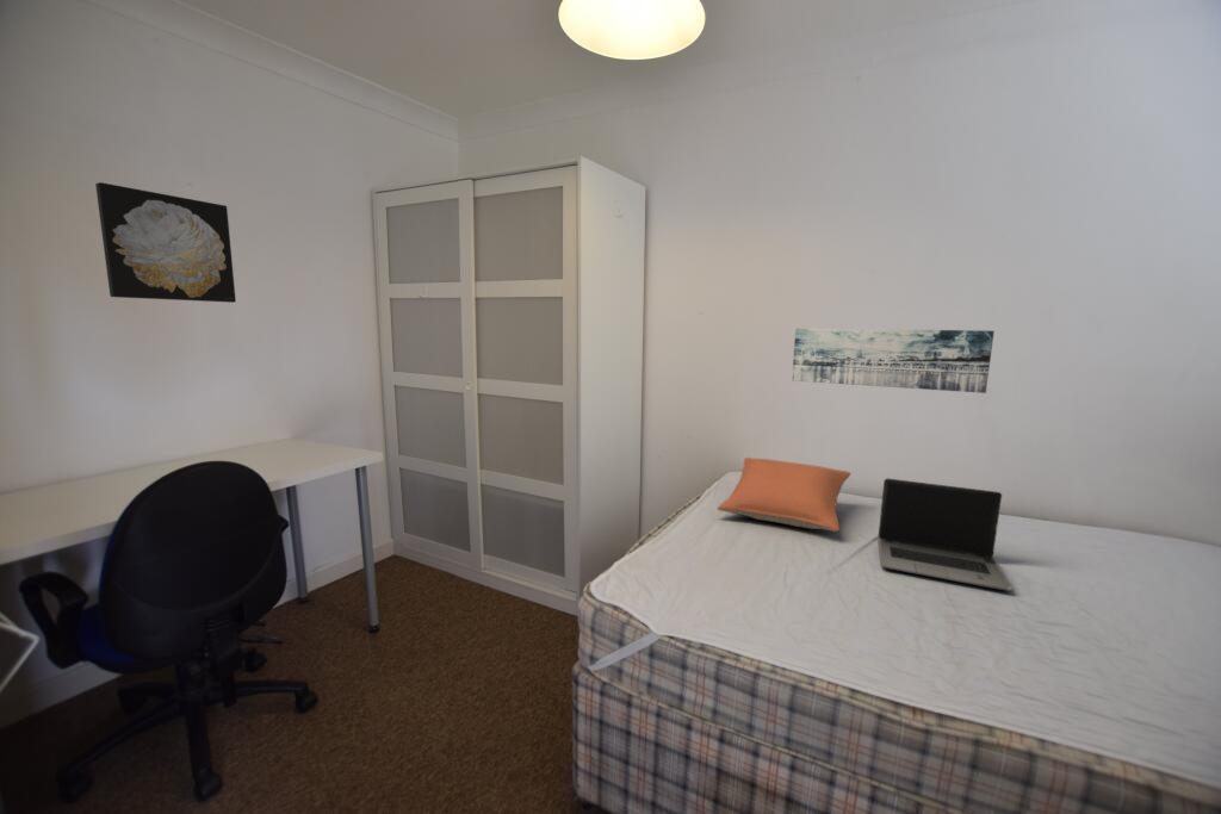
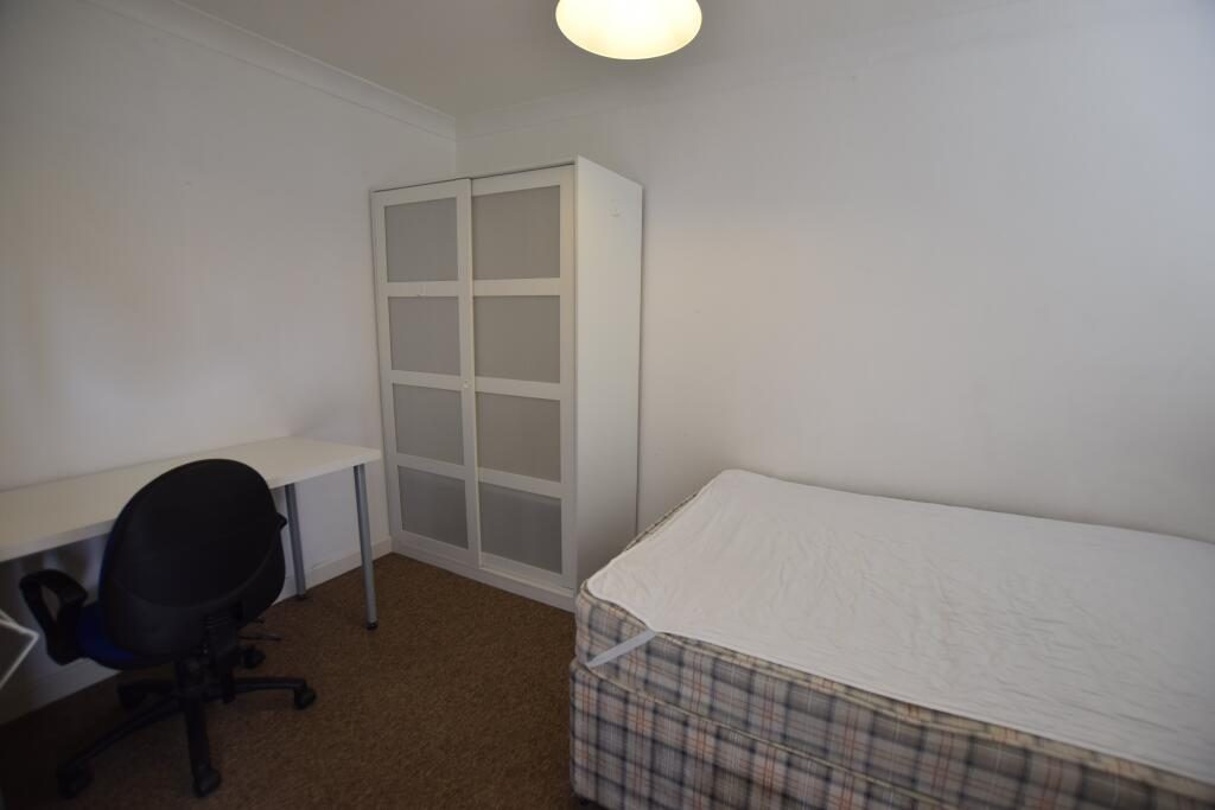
- laptop computer (941, 530)
- wall art (172, 248)
- wall art (884, 358)
- pillow (785, 490)
